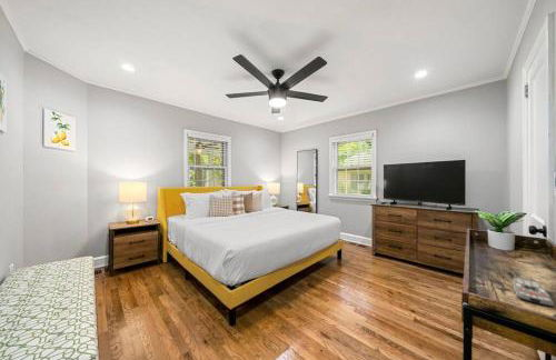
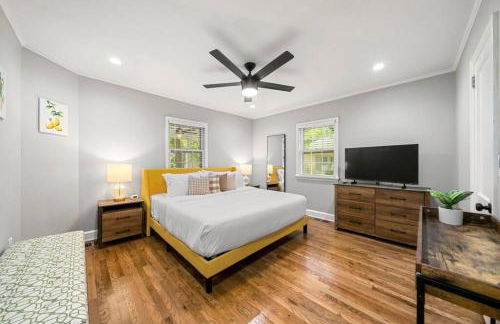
- remote control (529, 290)
